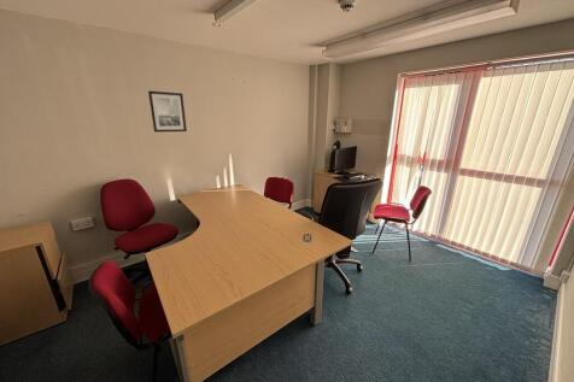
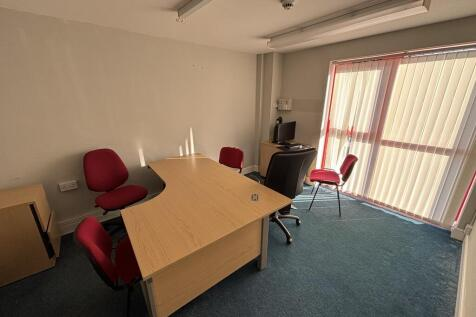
- wall art (168, 112)
